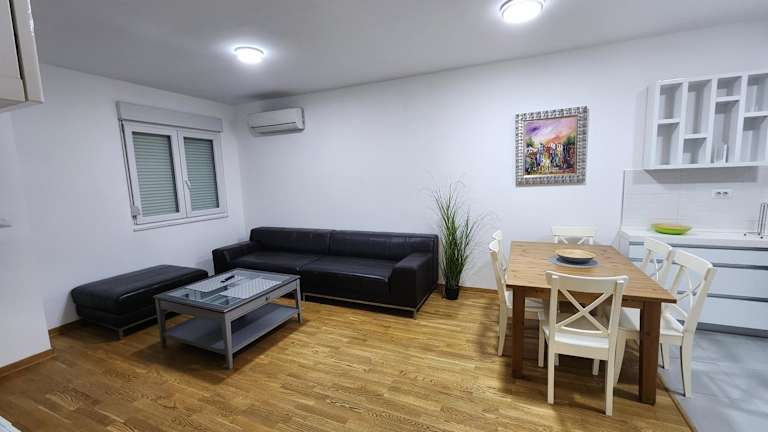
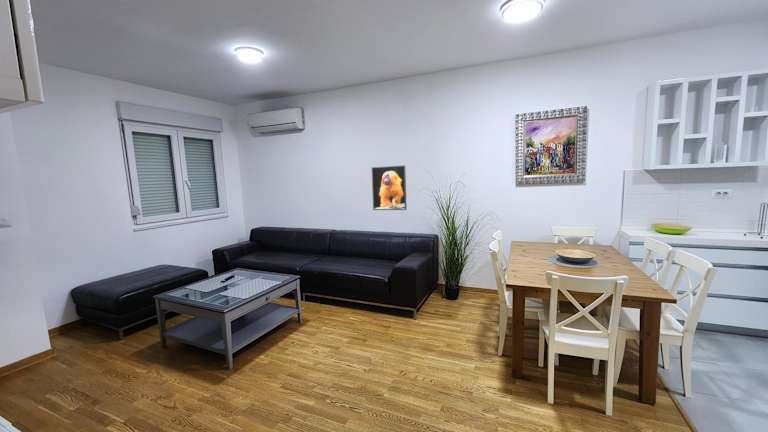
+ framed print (388, 188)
